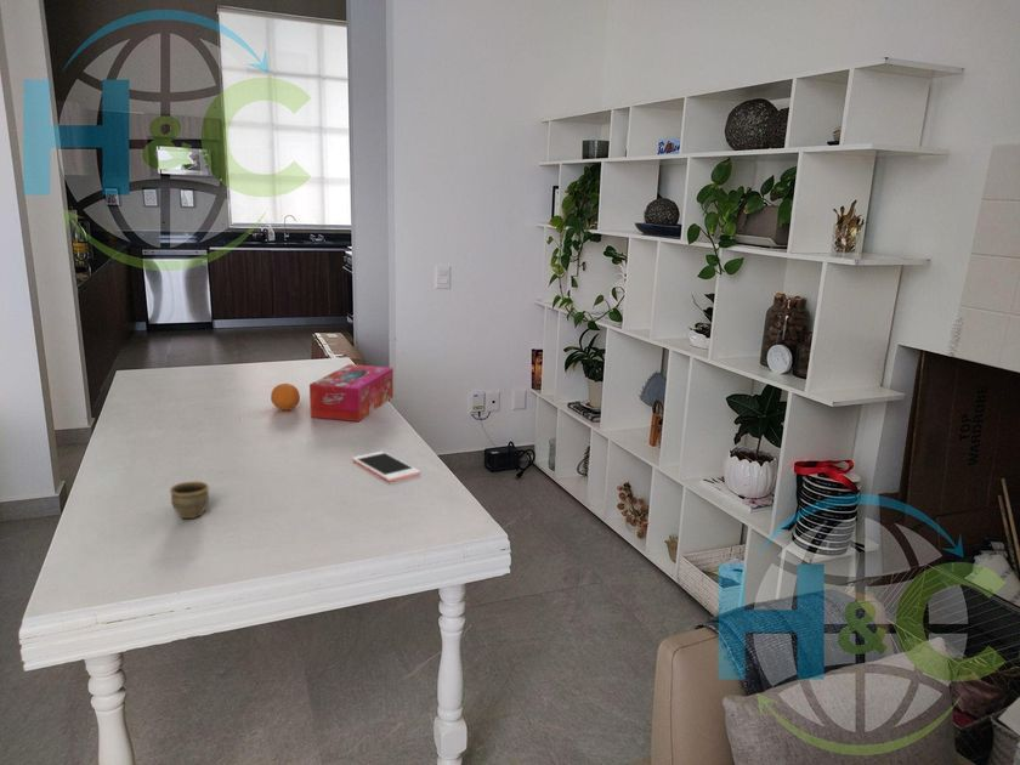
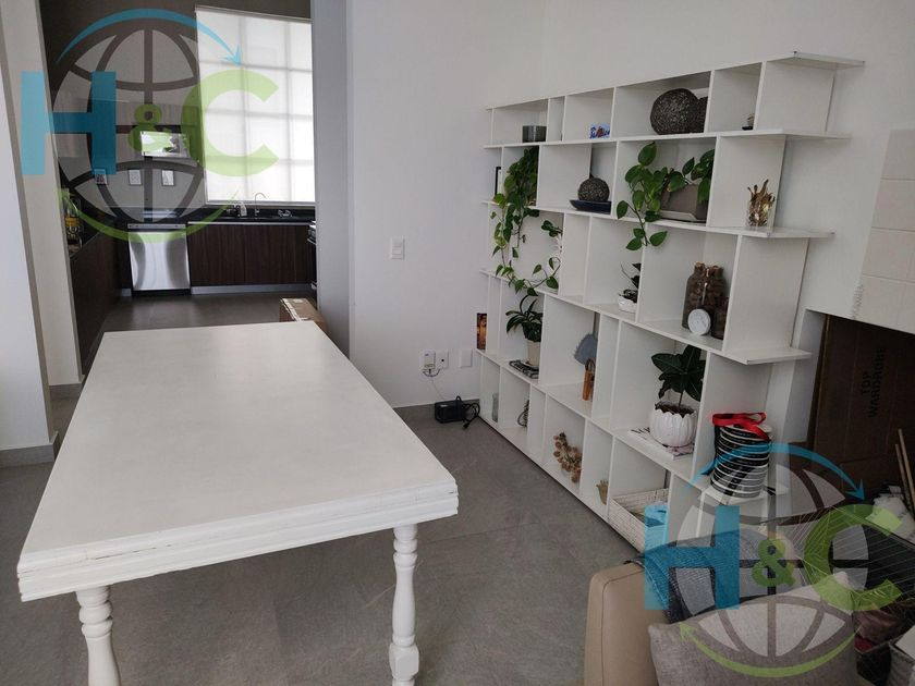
- tissue box (353, 391)
- fruit (285, 397)
- cup (189, 498)
- cell phone (385, 465)
